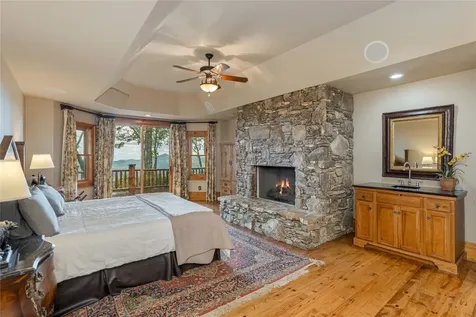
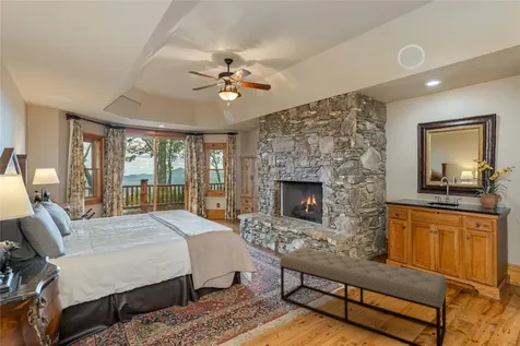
+ bench (355, 287)
